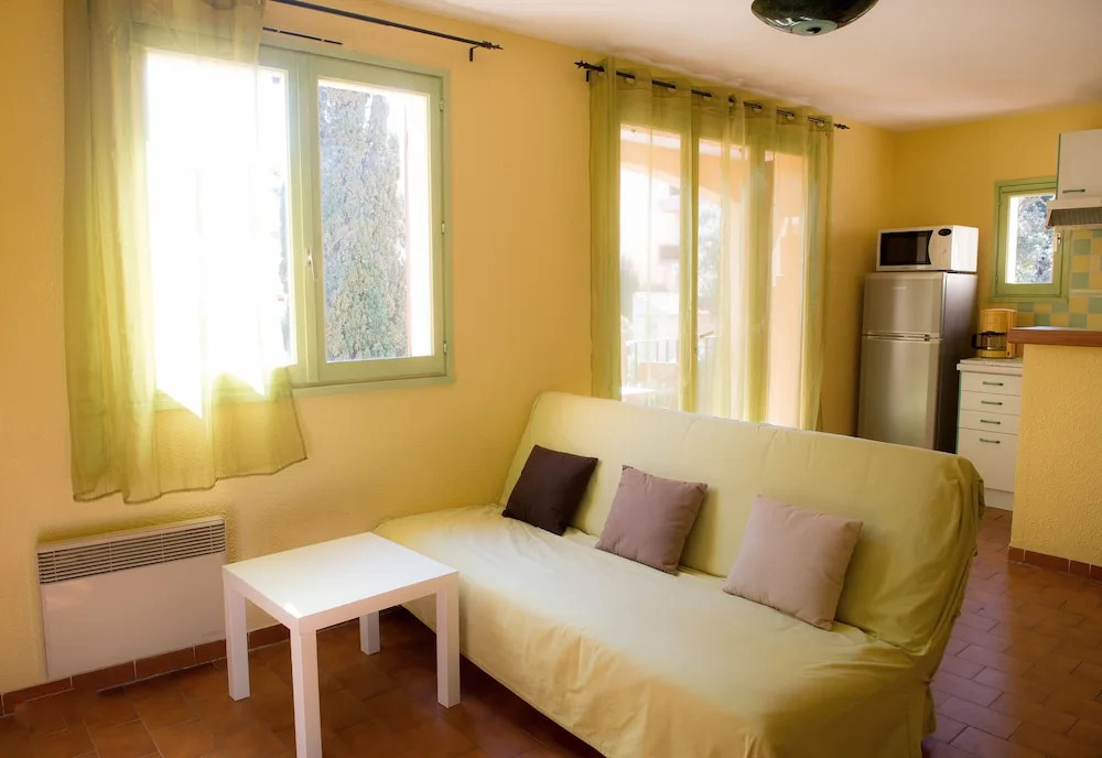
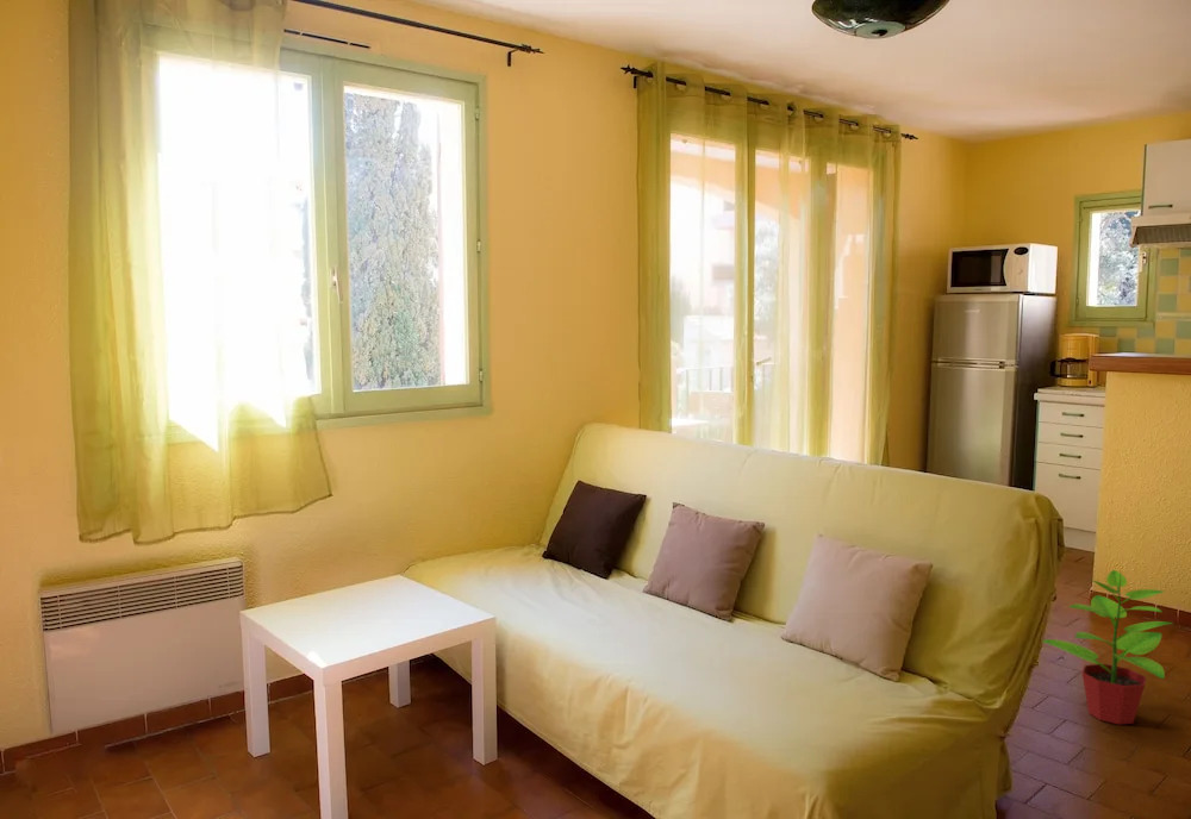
+ potted plant (1118, 642)
